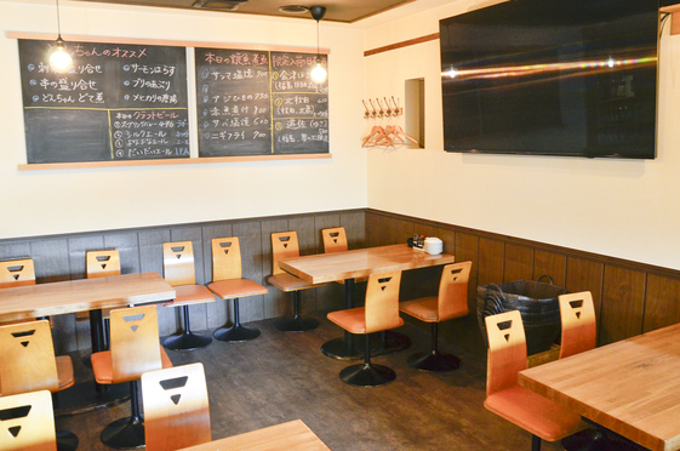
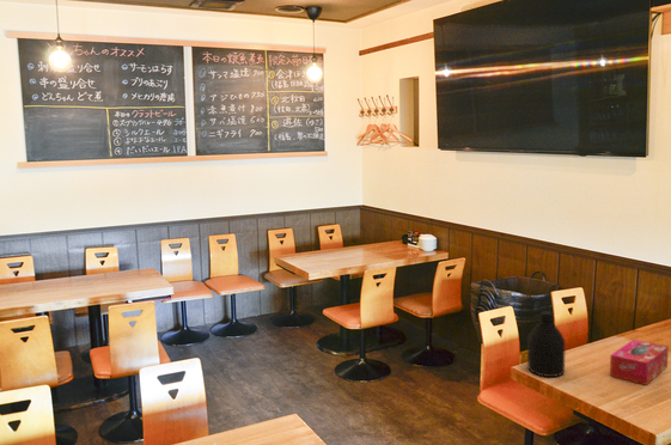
+ bottle (545, 341)
+ tissue box (639, 360)
